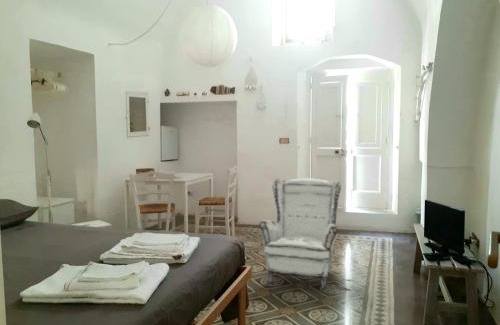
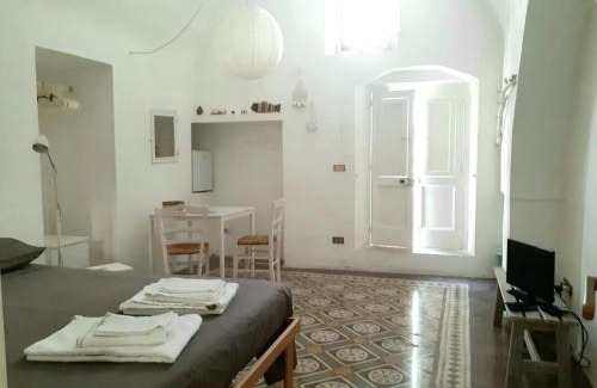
- armchair (303, 228)
